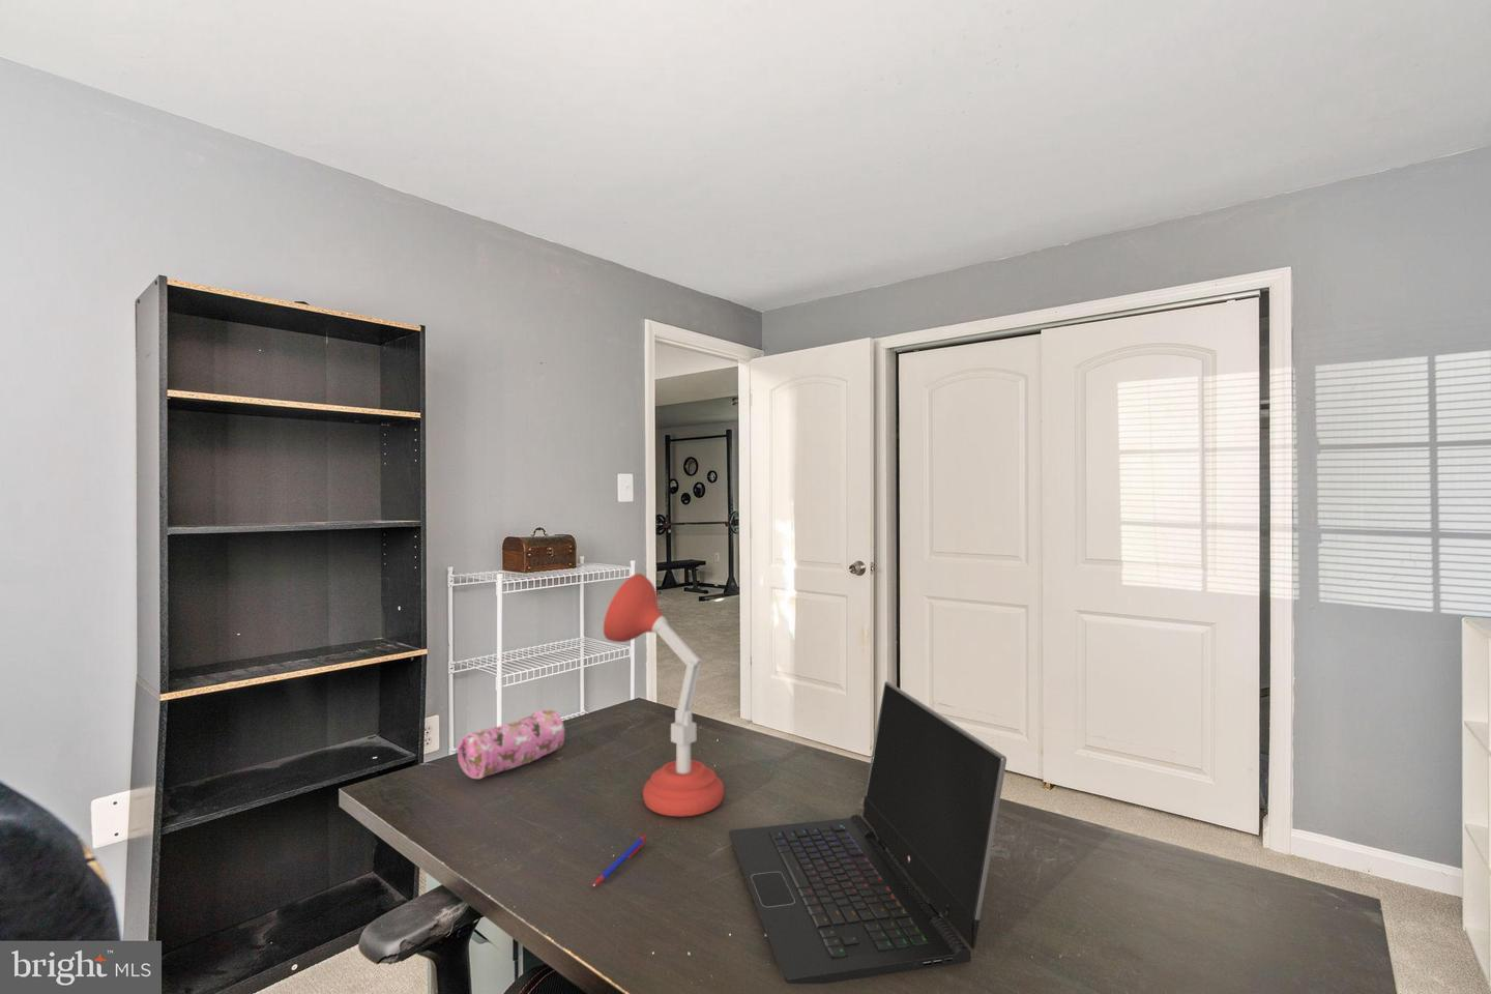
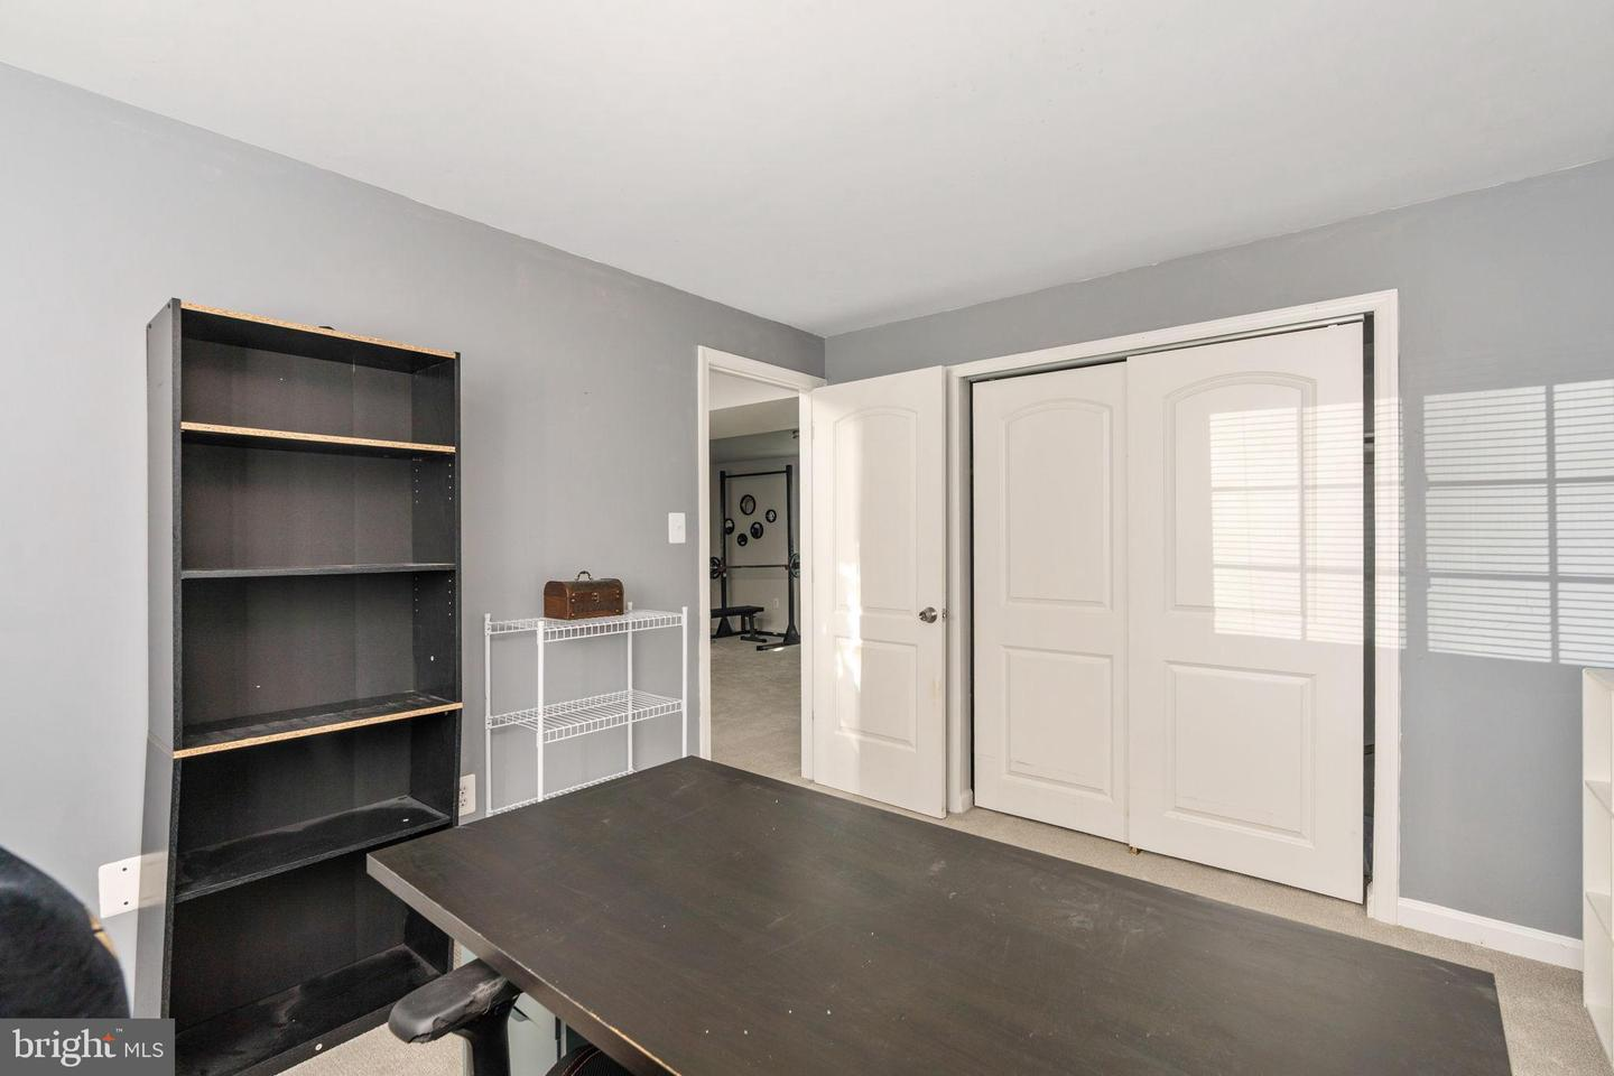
- laptop computer (852, 815)
- desk lamp (681, 690)
- pen (620, 860)
- pencil case (513, 742)
